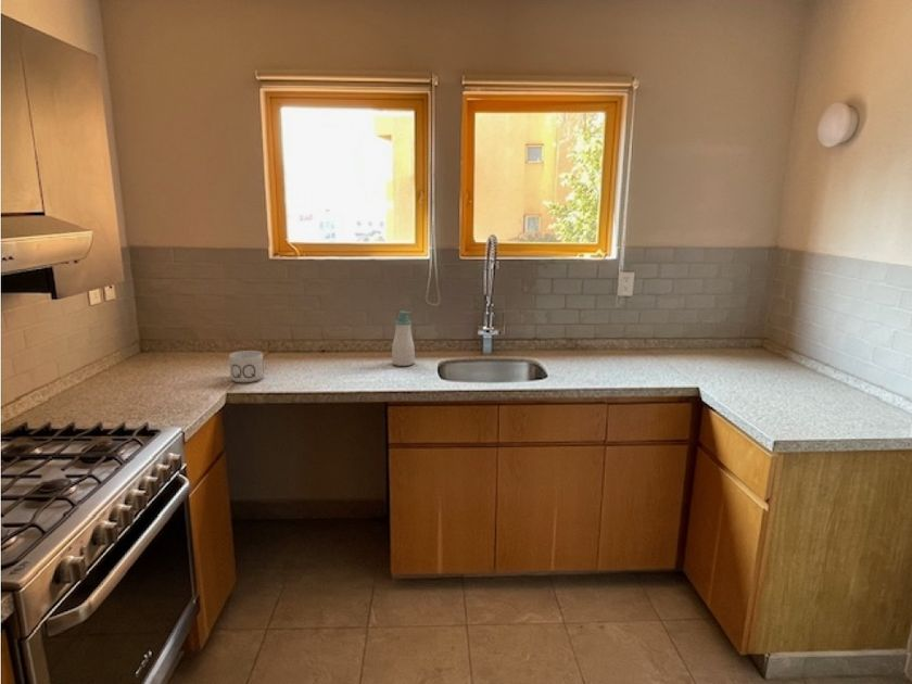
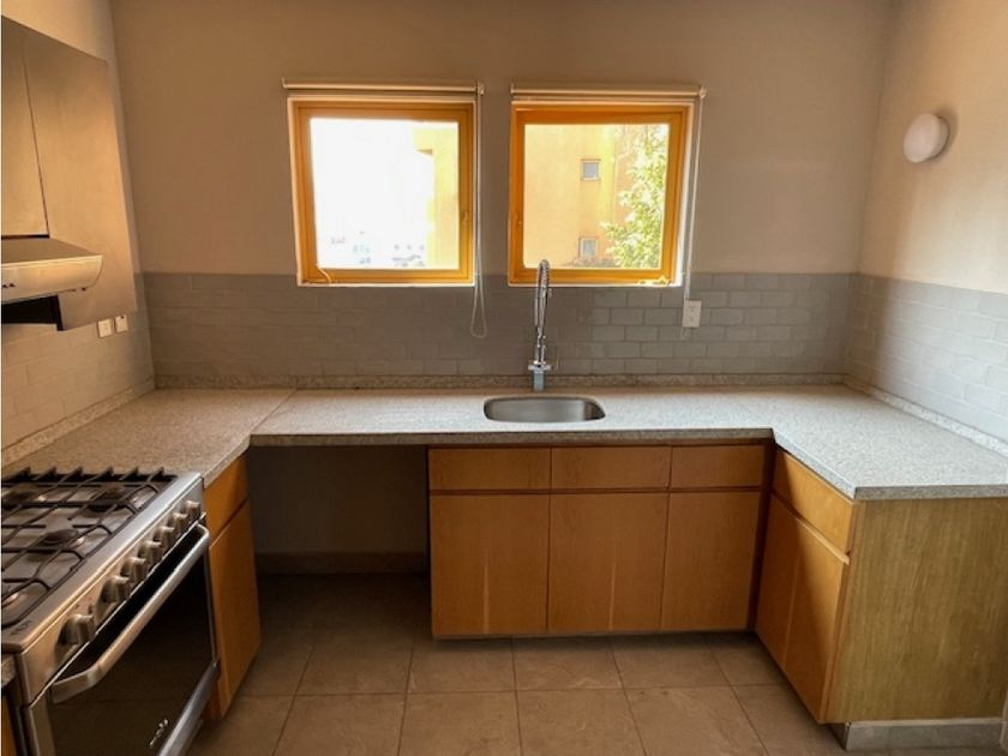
- soap bottle (403, 338)
- mug (242, 365)
